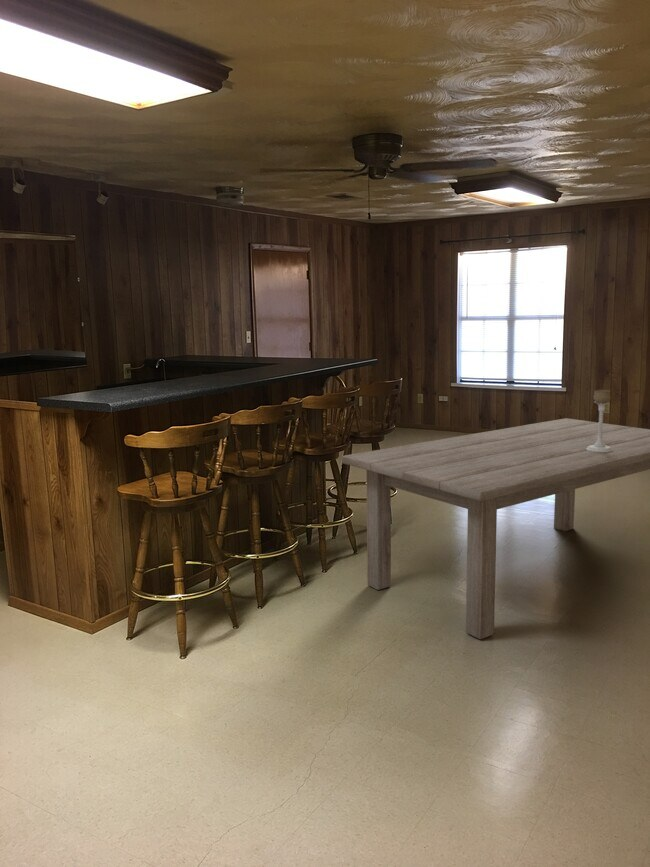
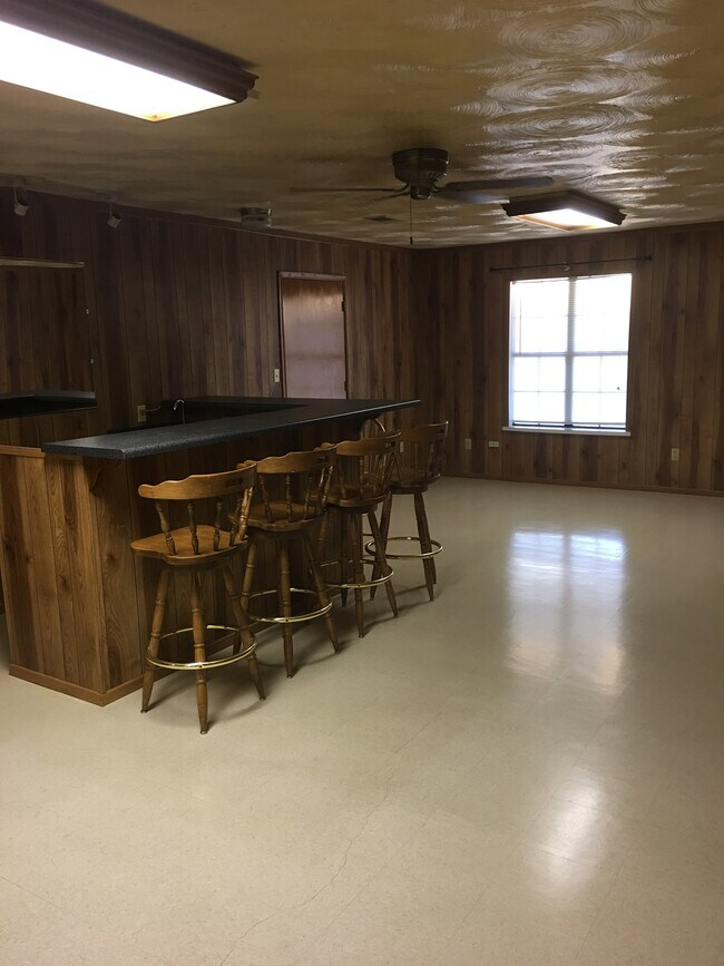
- candle holder (600, 419)
- dining table (530, 500)
